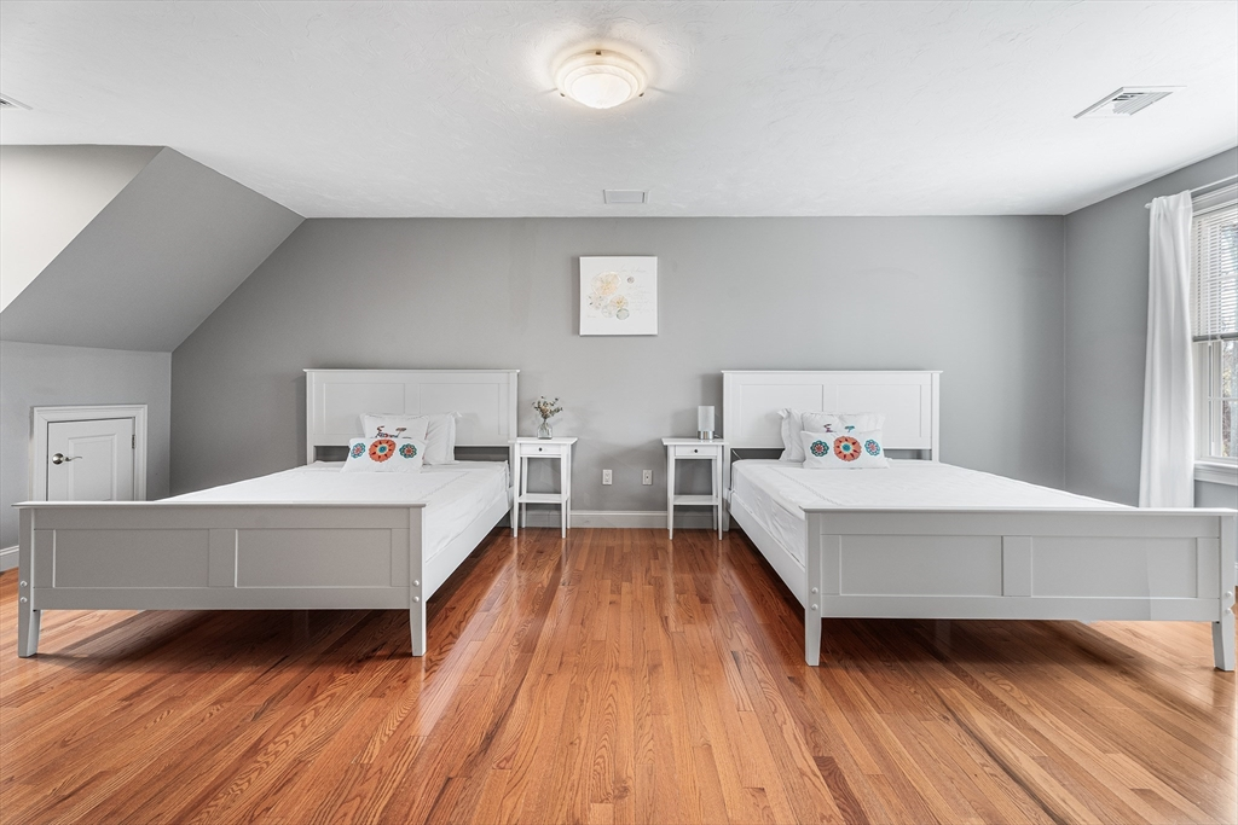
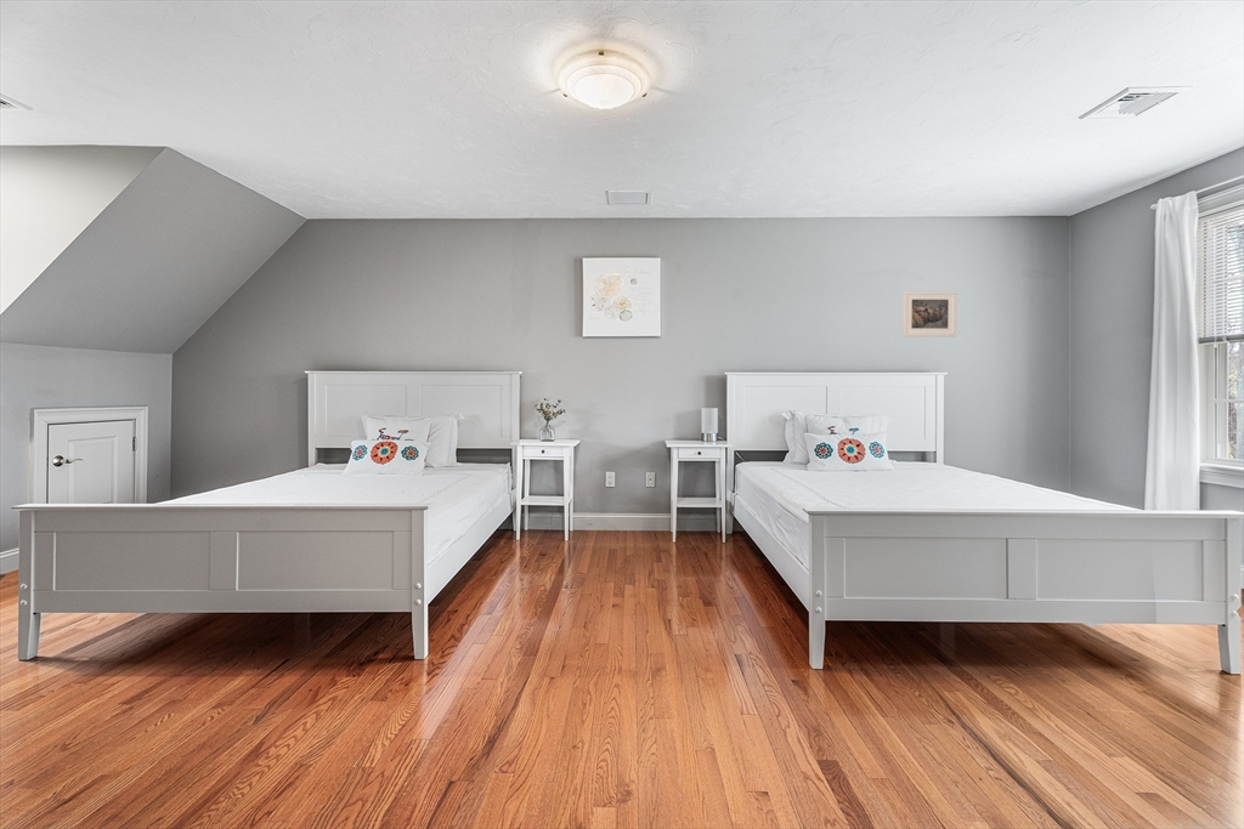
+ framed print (929, 313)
